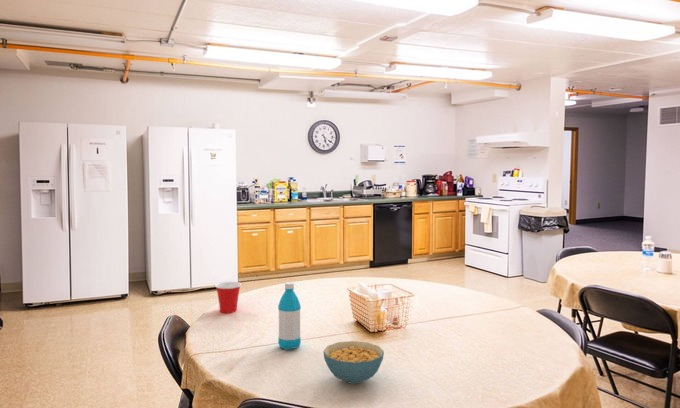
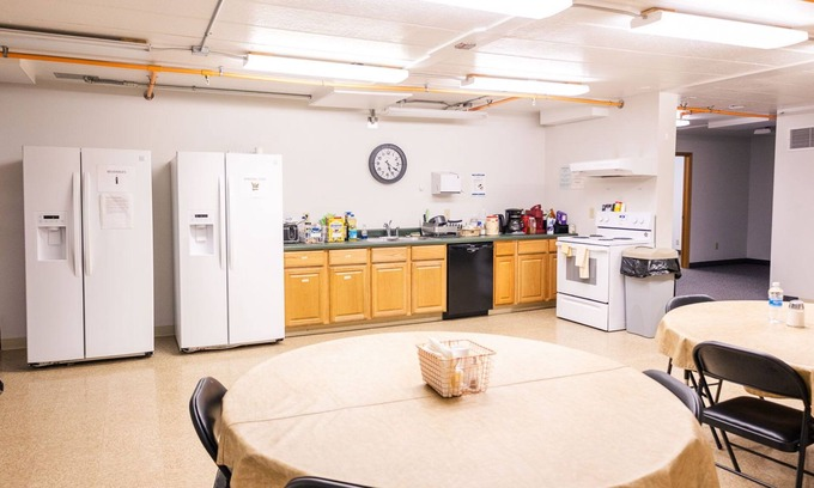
- cereal bowl (353, 365)
- water bottle (289, 315)
- cup (228, 297)
